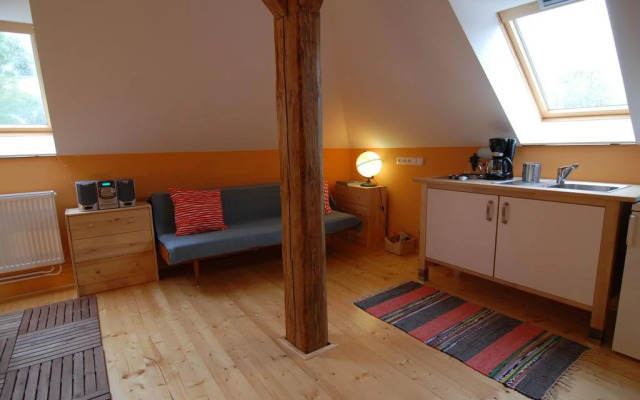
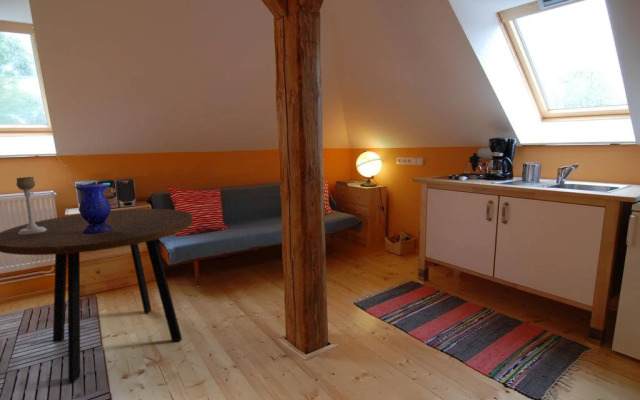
+ vase (95, 208)
+ candle holder (28, 204)
+ dining table (136, 275)
